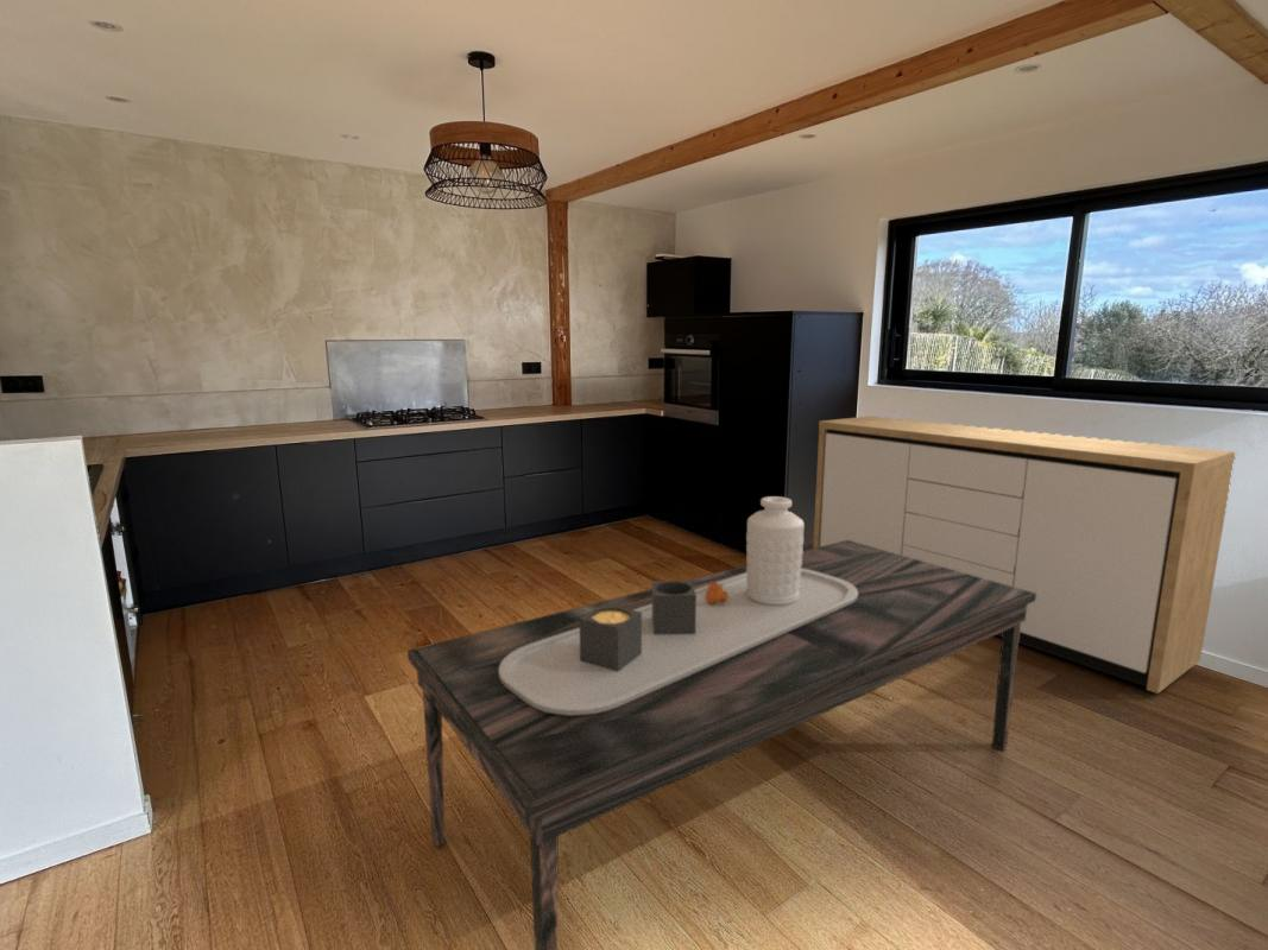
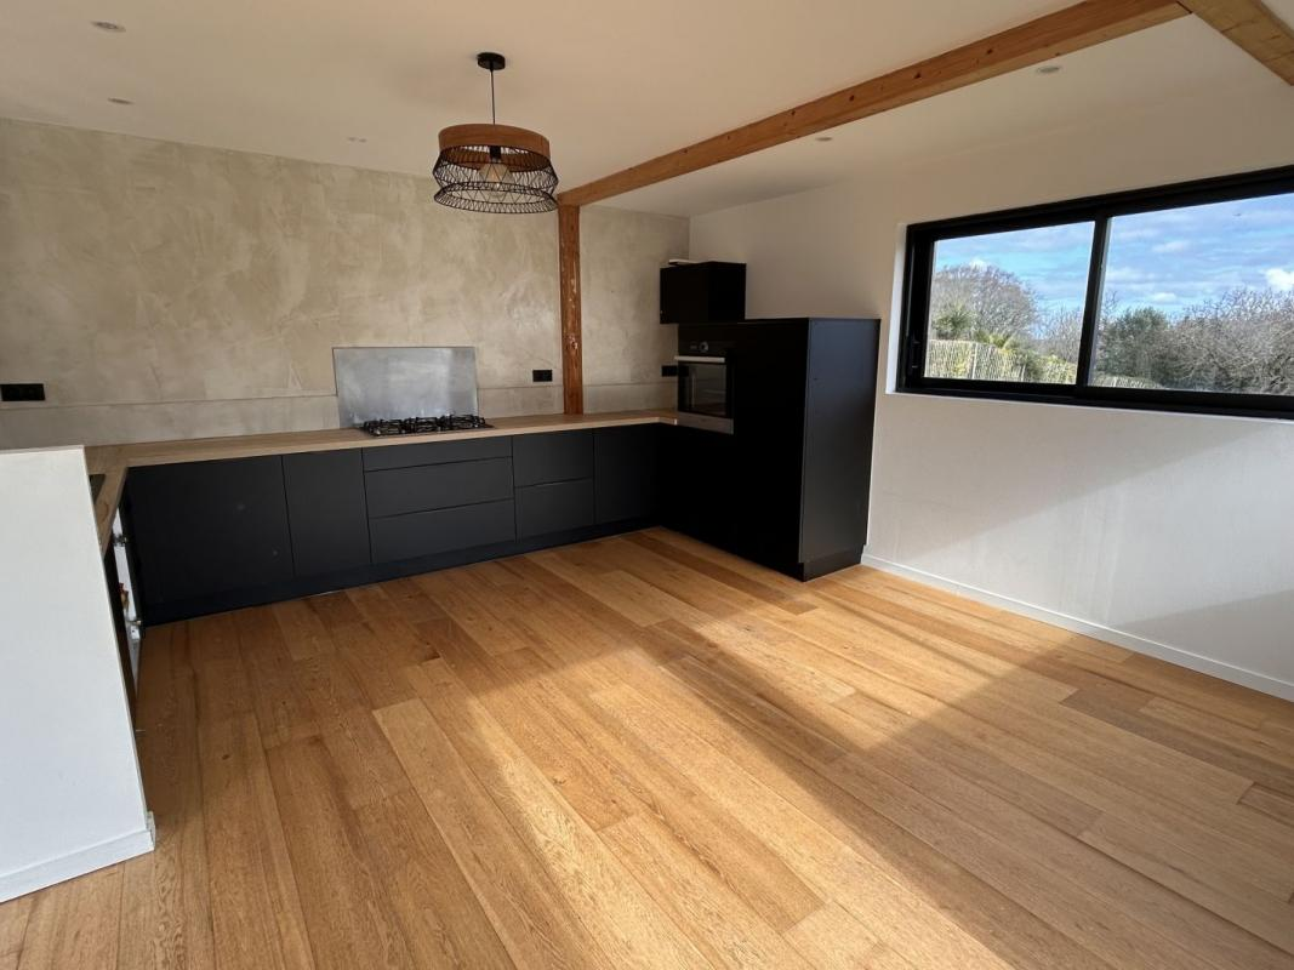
- sideboard (983, 524)
- dining table (752, 656)
